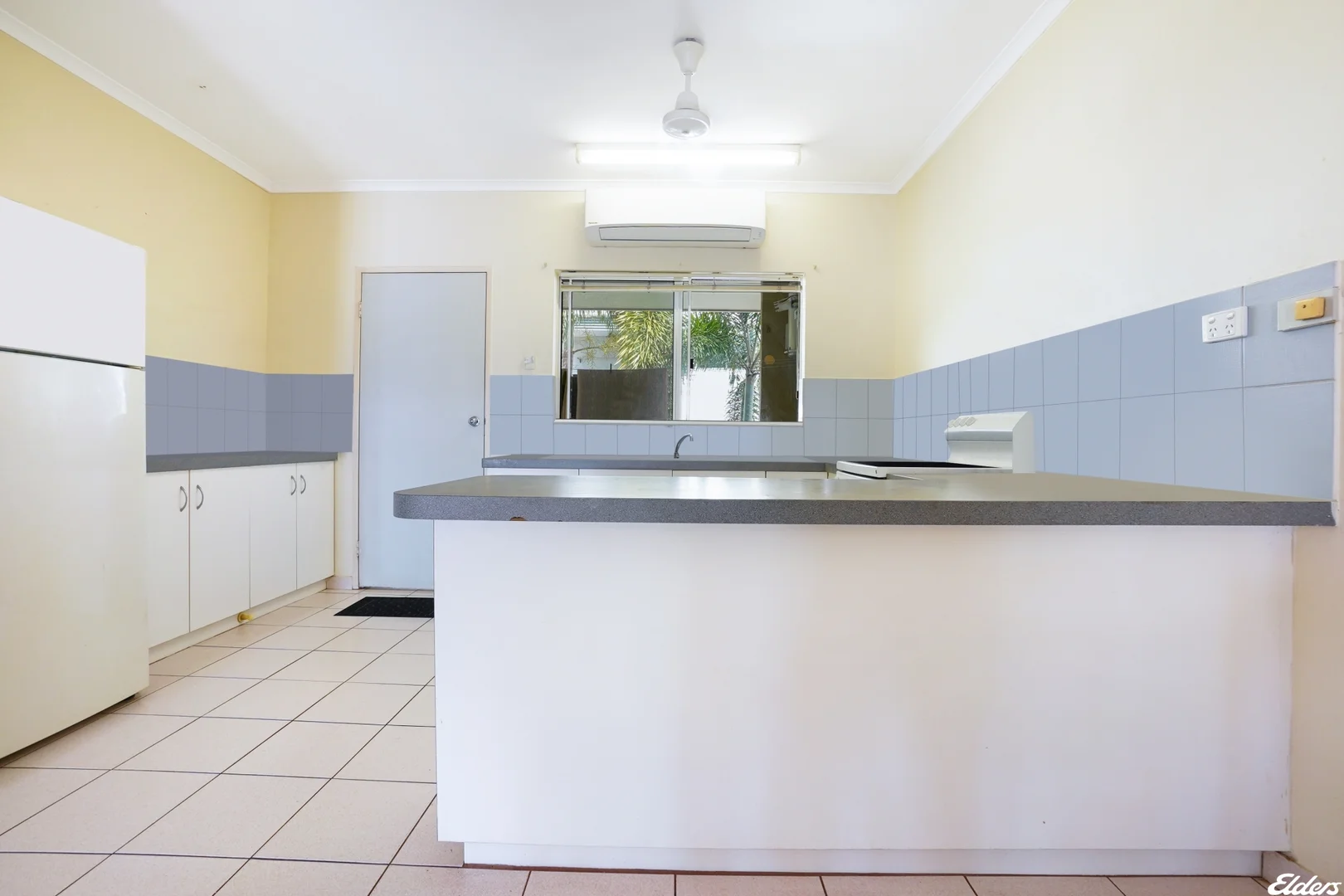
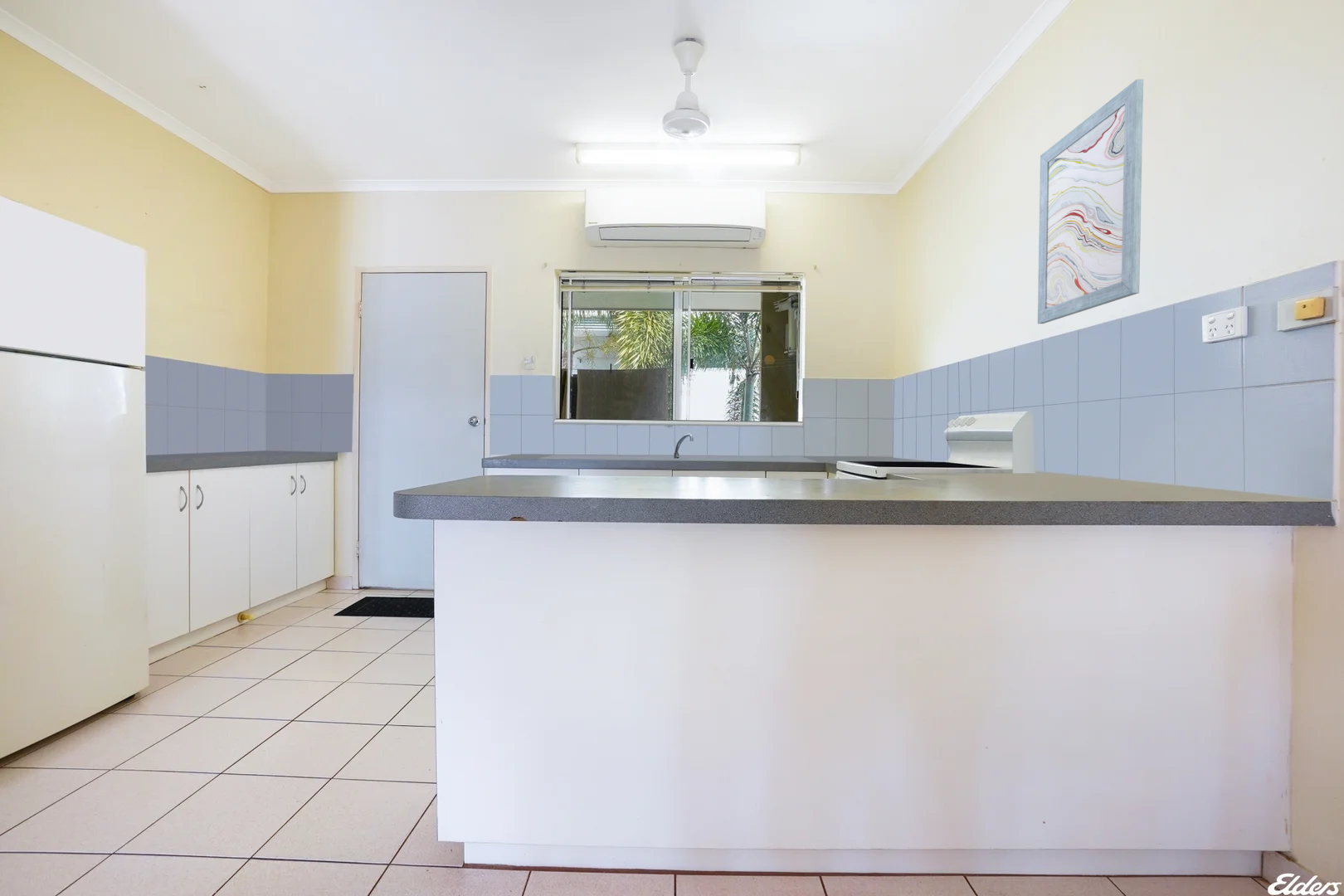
+ wall art (1083, 216)
